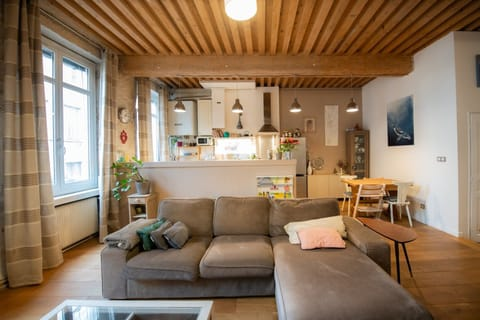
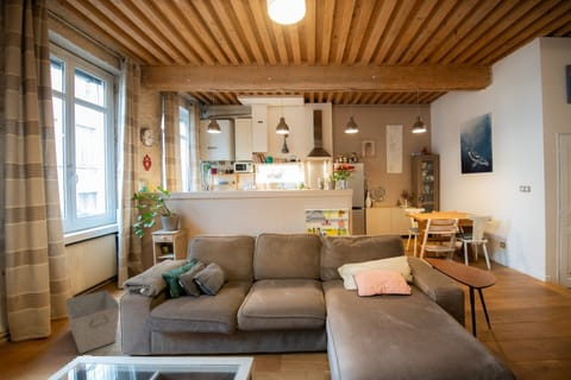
+ storage bin (92, 318)
